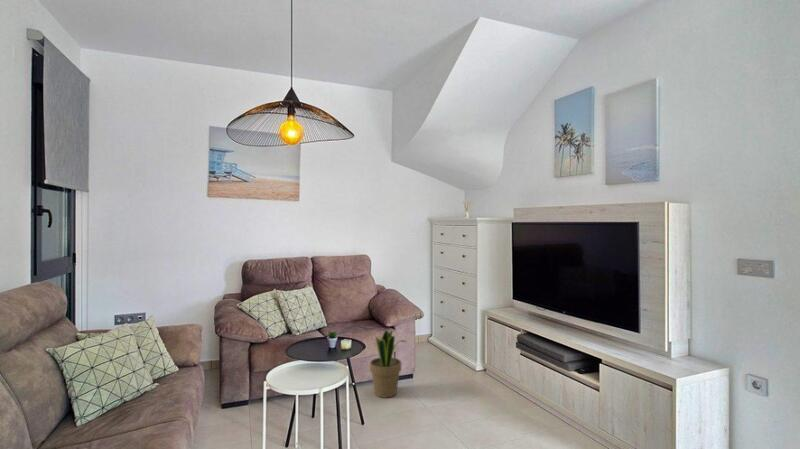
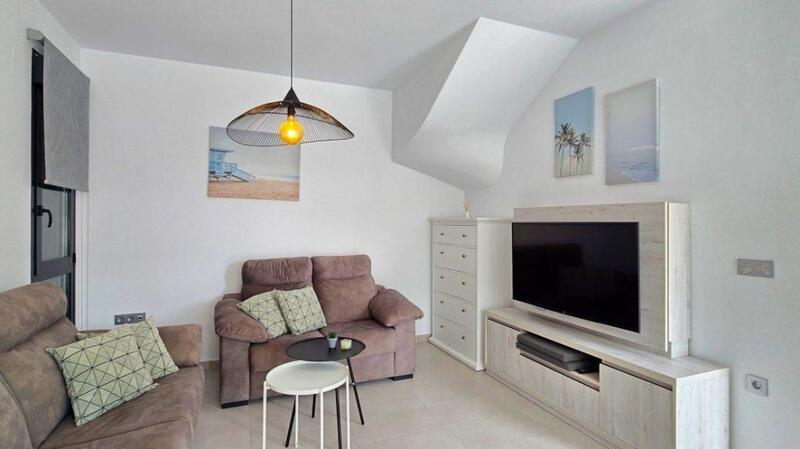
- potted plant (388, 361)
